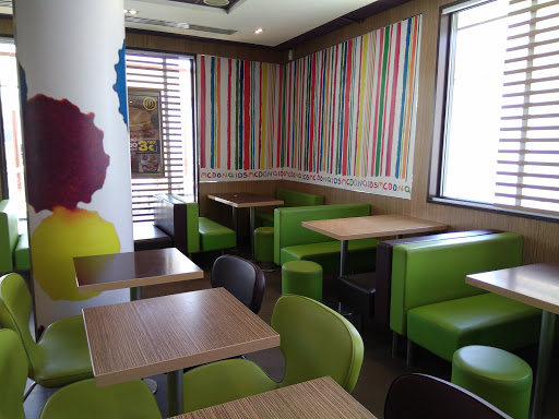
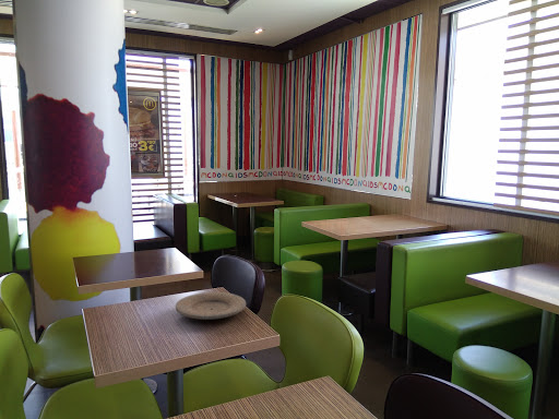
+ plate (211, 307)
